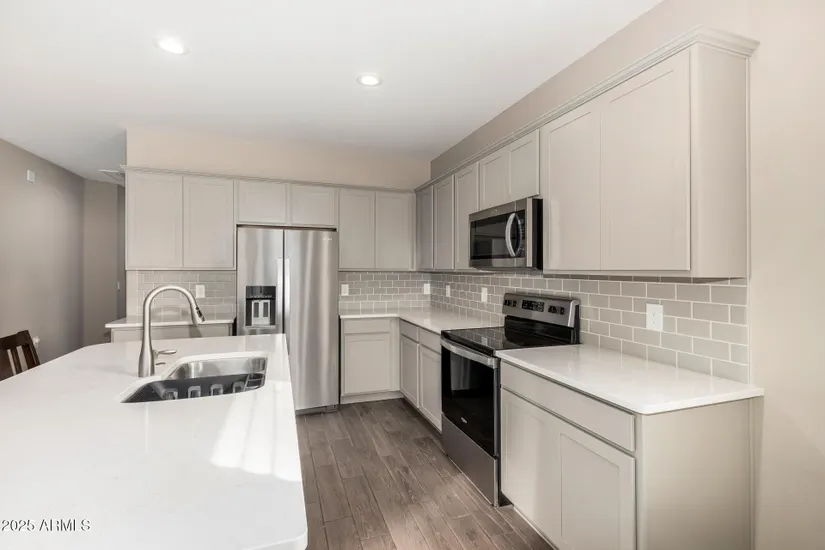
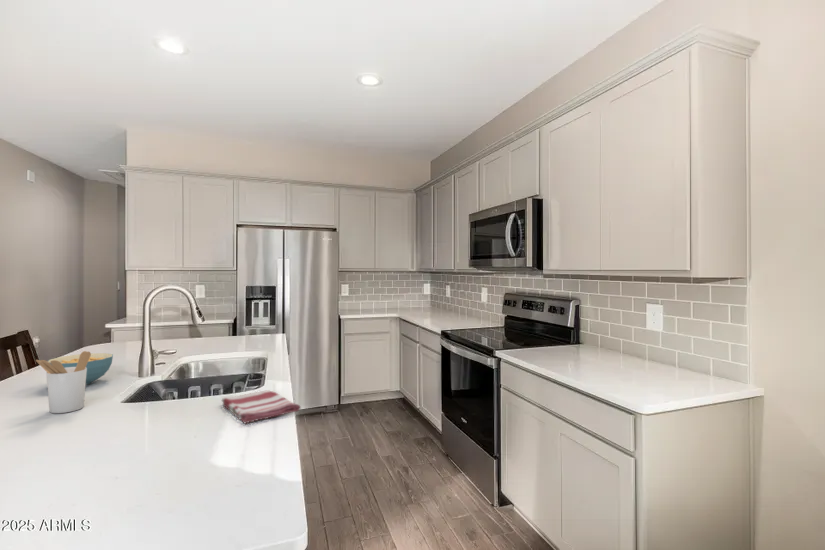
+ cereal bowl (86, 373)
+ dish towel (259, 403)
+ utensil holder (61, 382)
